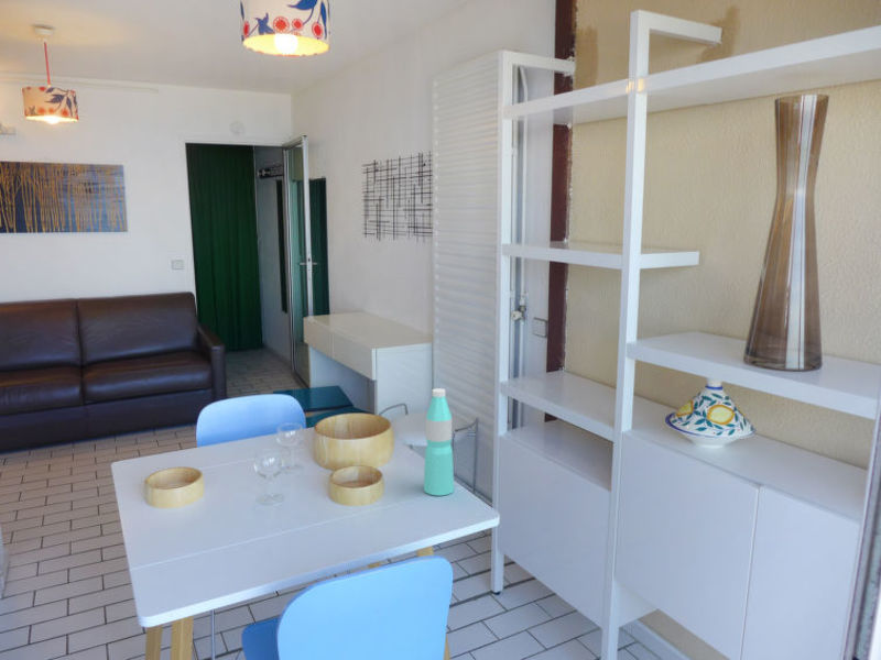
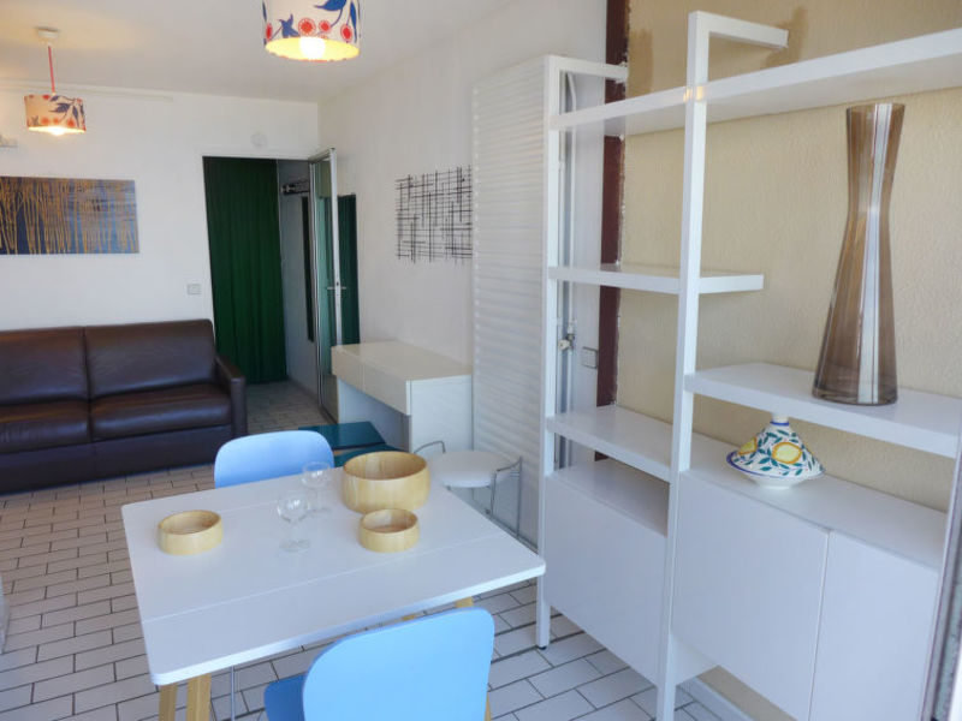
- water bottle (438, 440)
